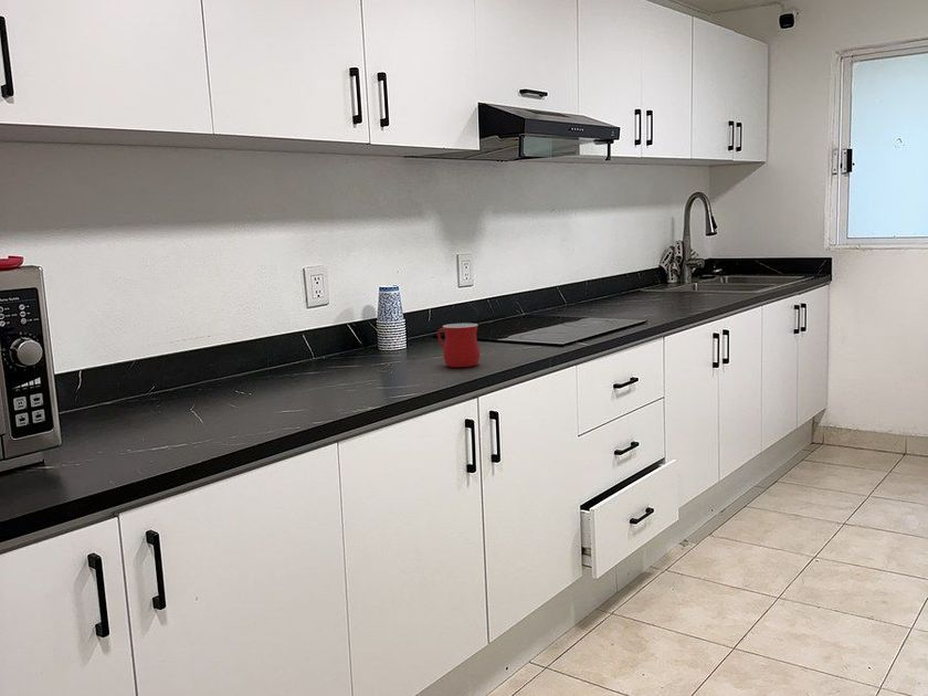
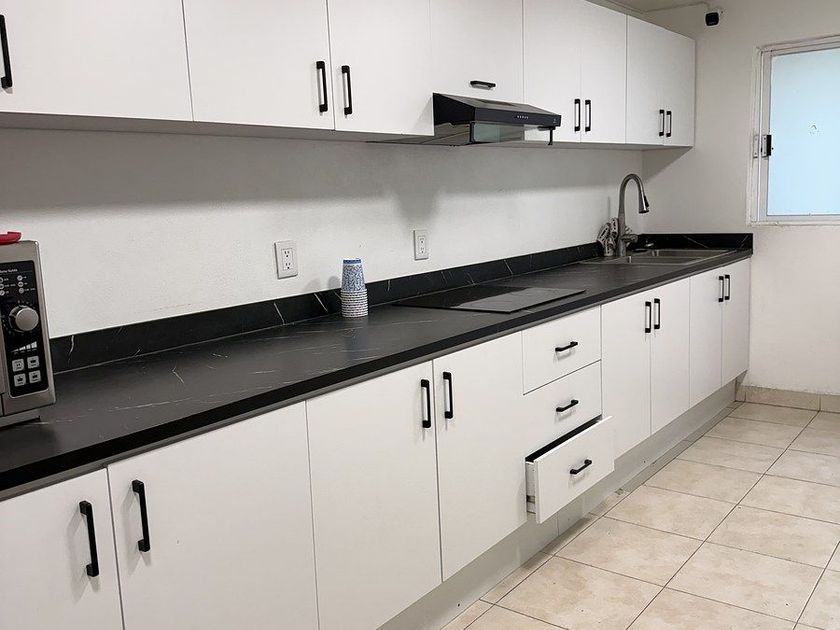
- mug (456, 345)
